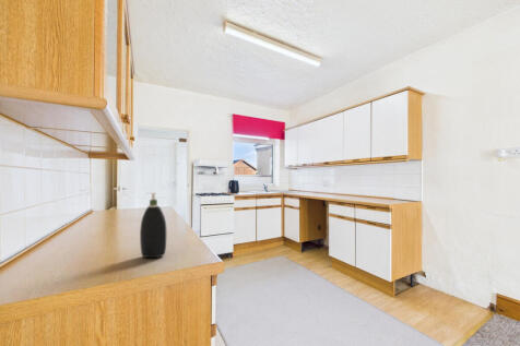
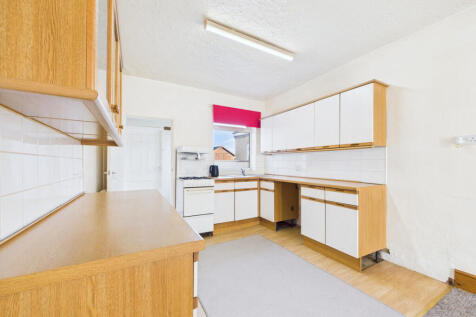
- soap dispenser (153, 224)
